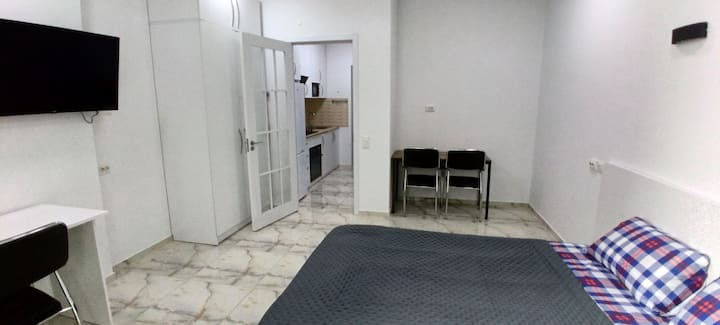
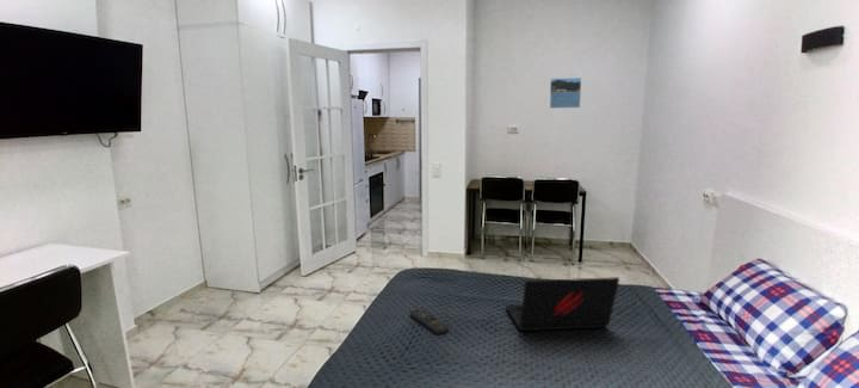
+ laptop (557, 294)
+ remote control (428, 320)
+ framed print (564, 93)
